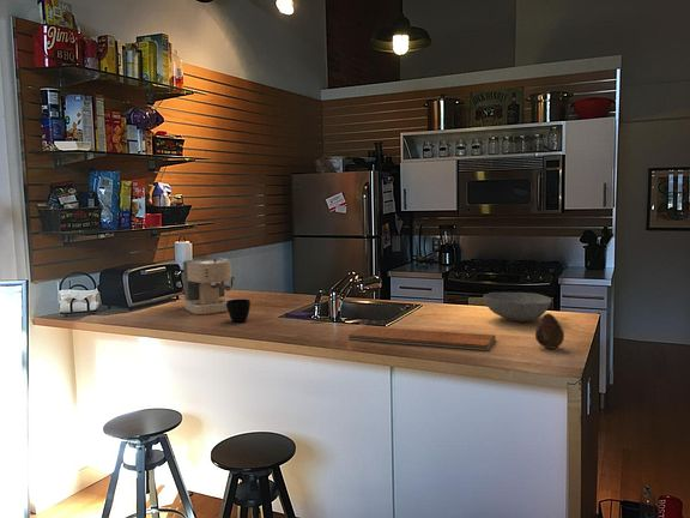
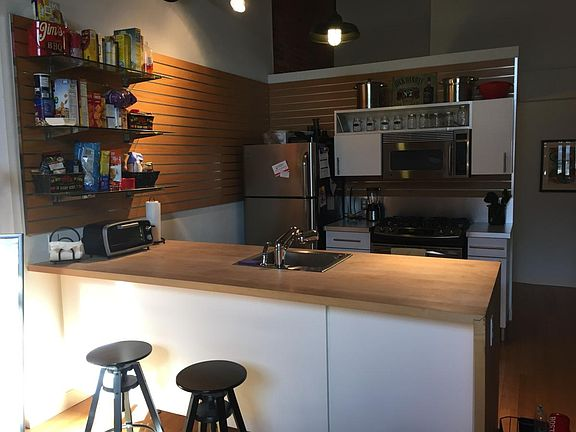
- bowl (516, 308)
- chopping board (420, 337)
- cup (238, 311)
- fruit (549, 330)
- coffee maker (211, 283)
